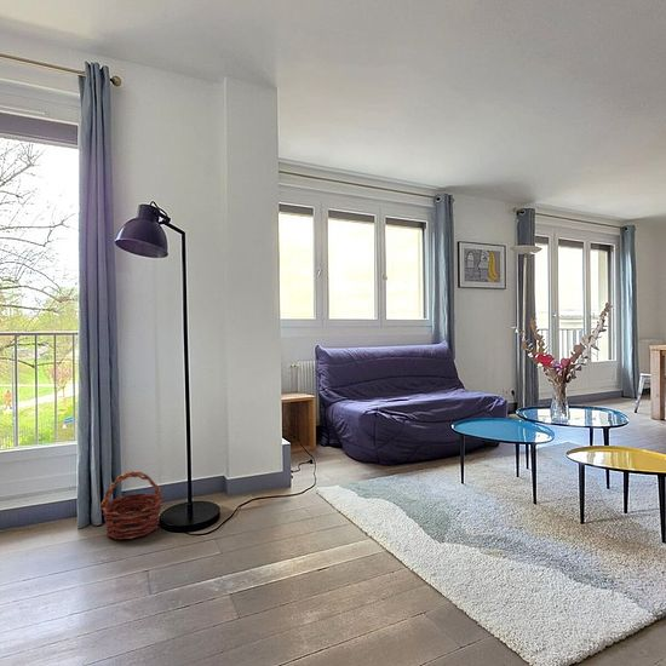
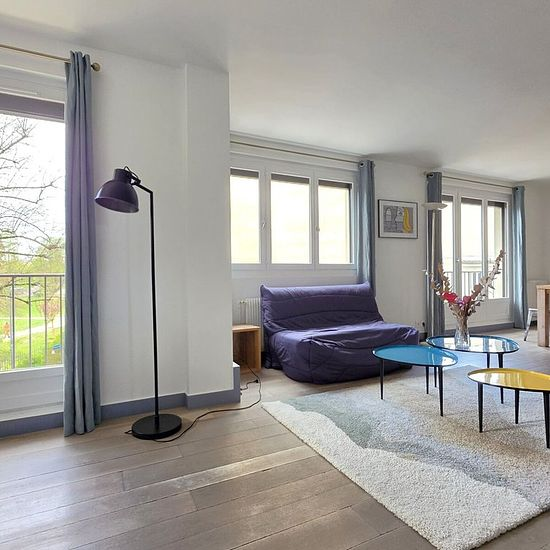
- basket (132, 500)
